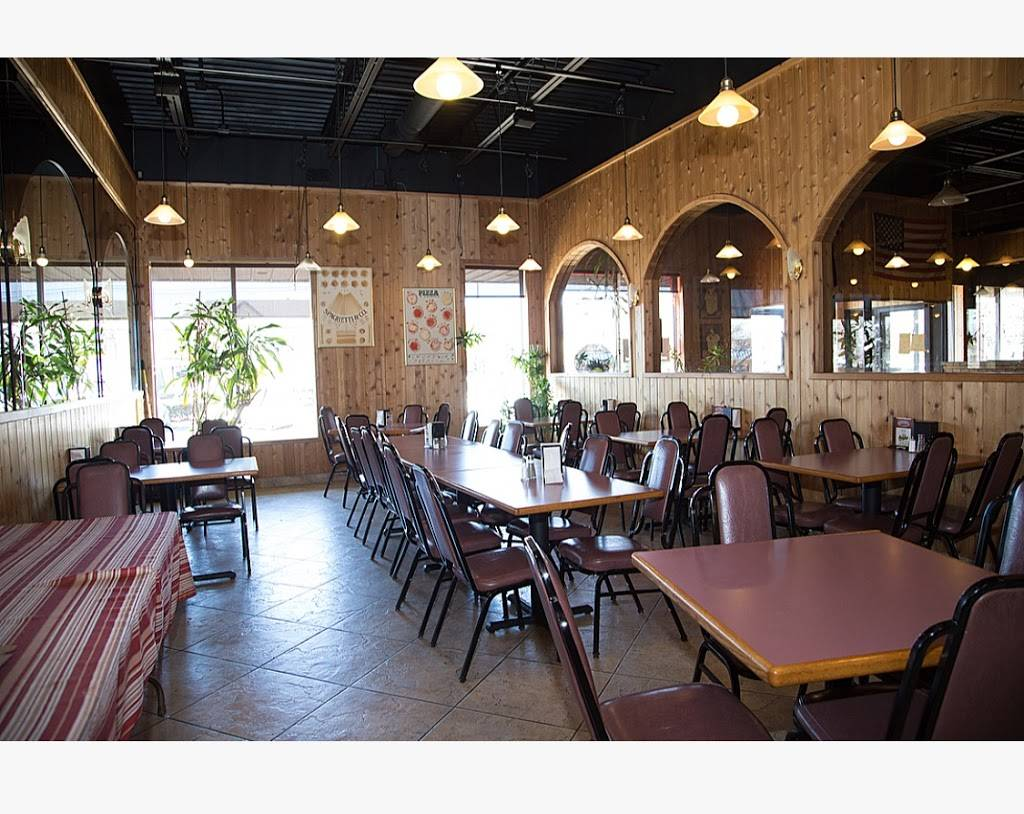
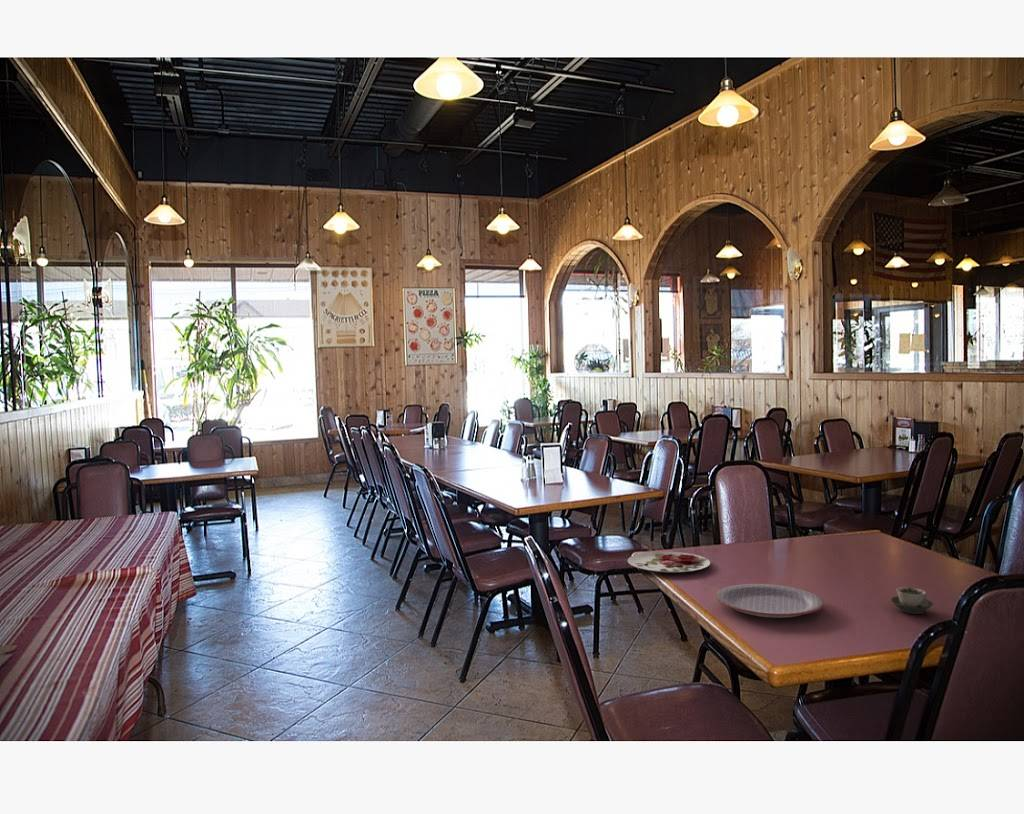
+ plate (668, 560)
+ cup (911, 600)
+ plate (768, 601)
